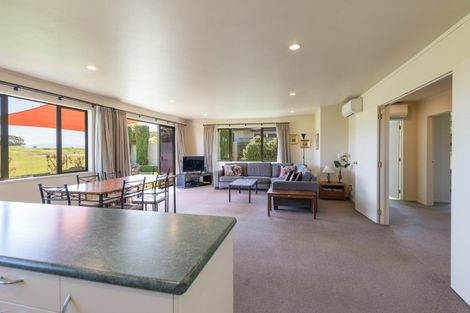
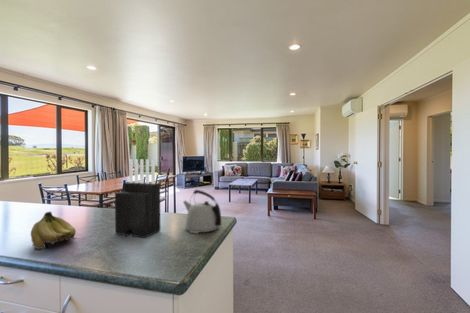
+ kettle (201, 209)
+ knife block (136, 196)
+ fruit (55, 228)
